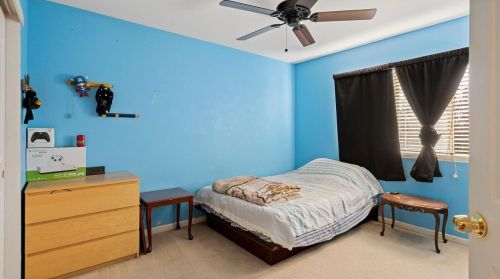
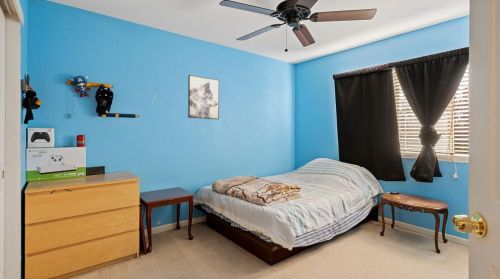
+ wall art (204, 98)
